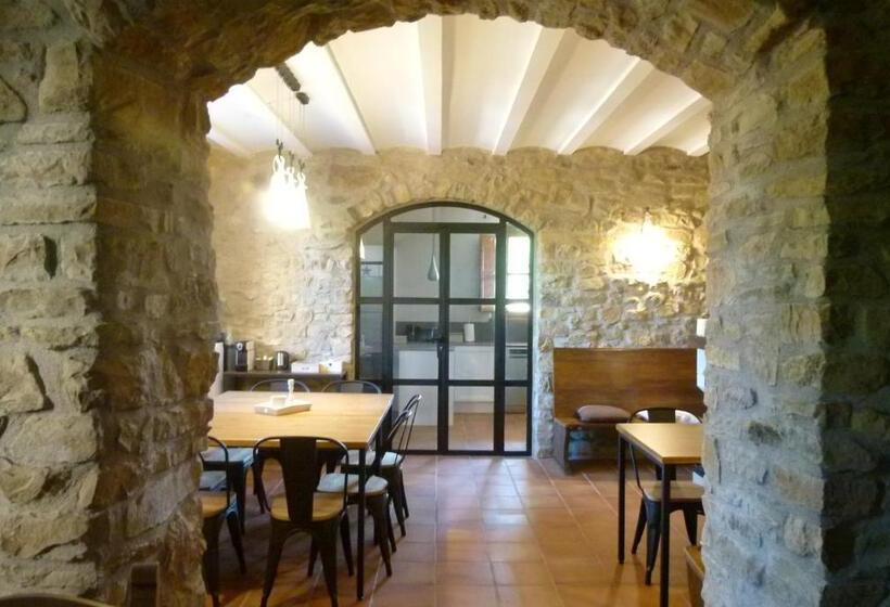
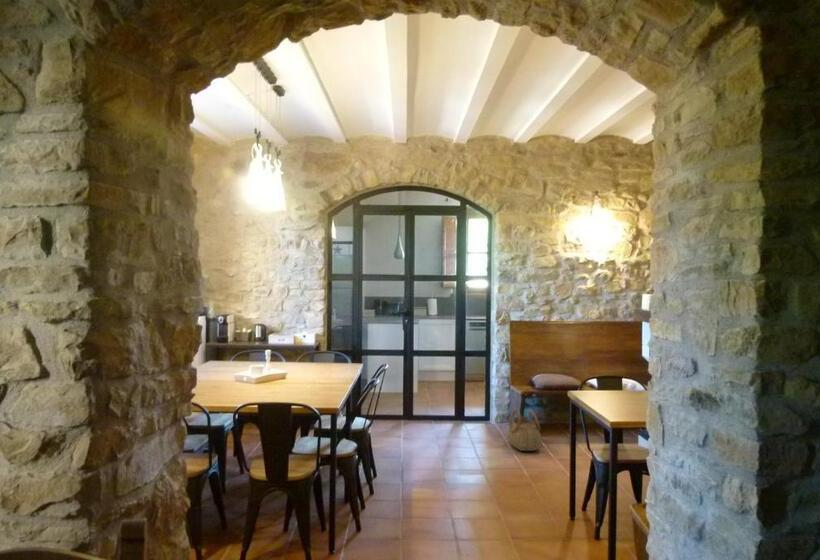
+ basket (524, 428)
